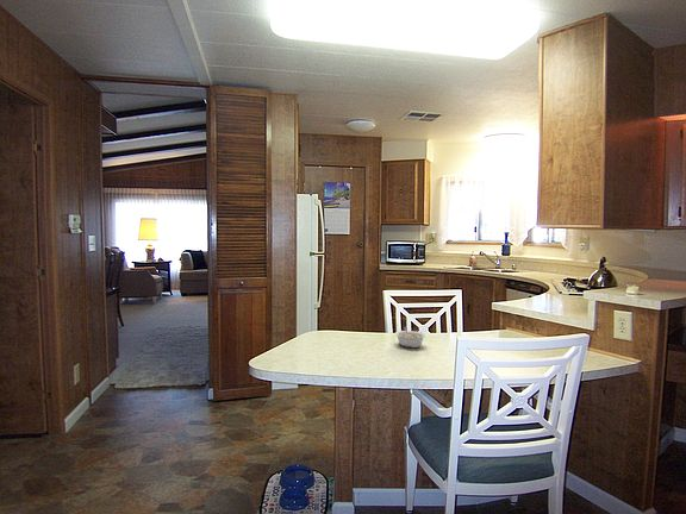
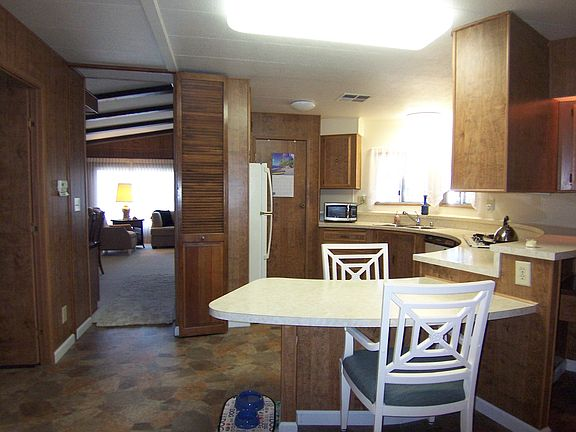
- legume (409, 338)
